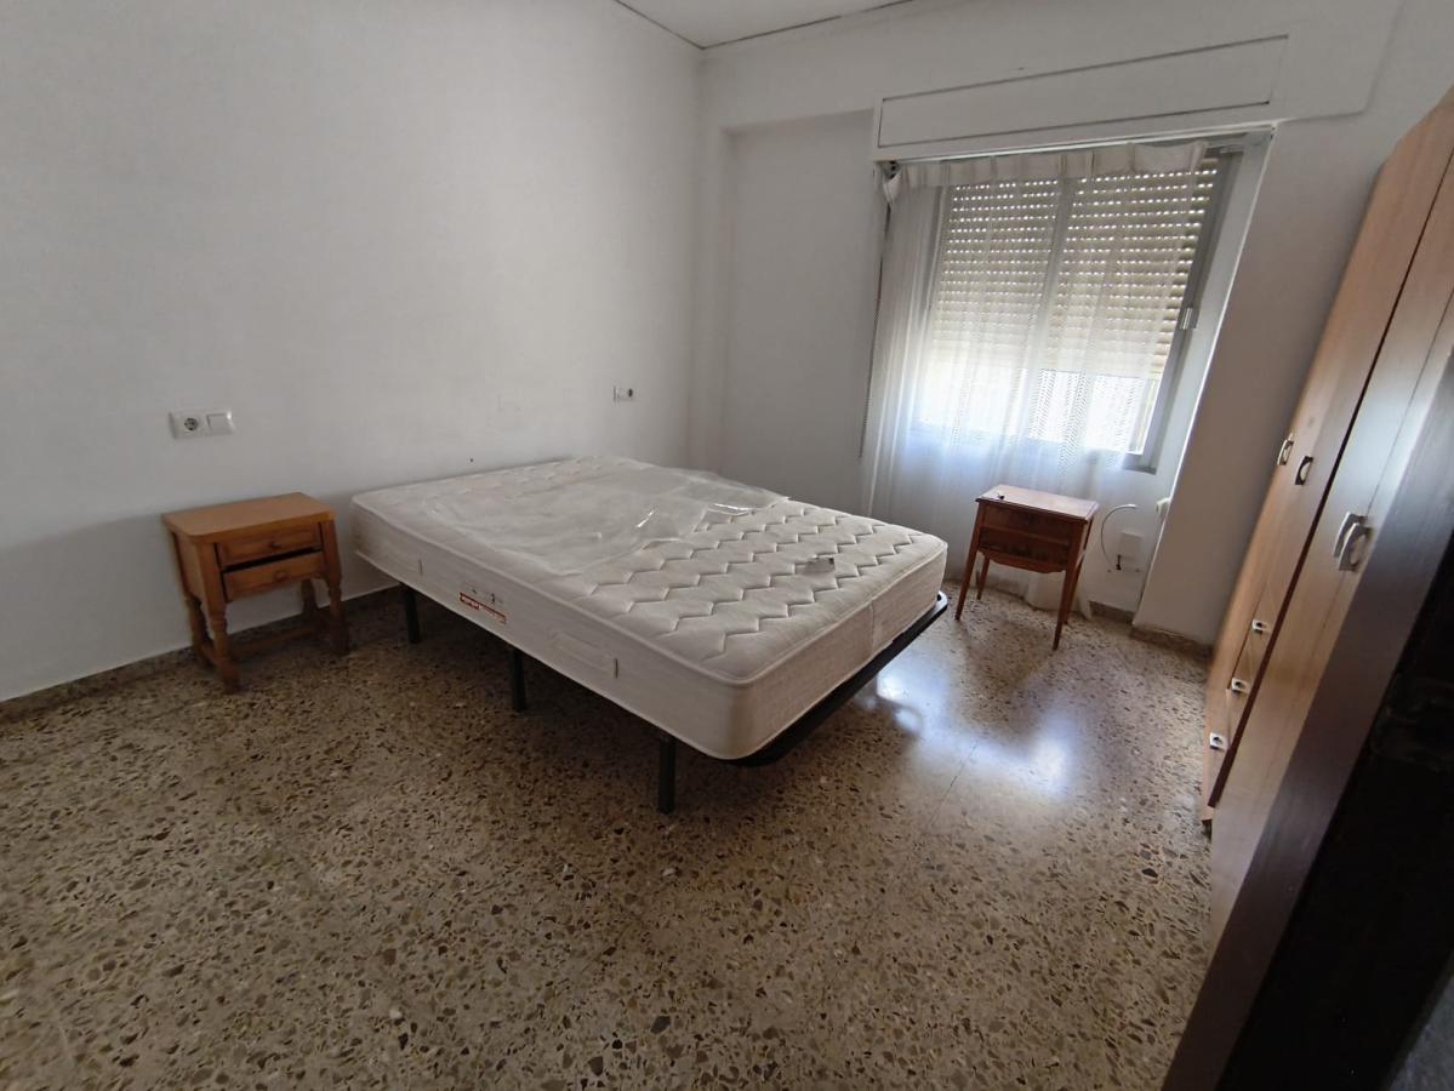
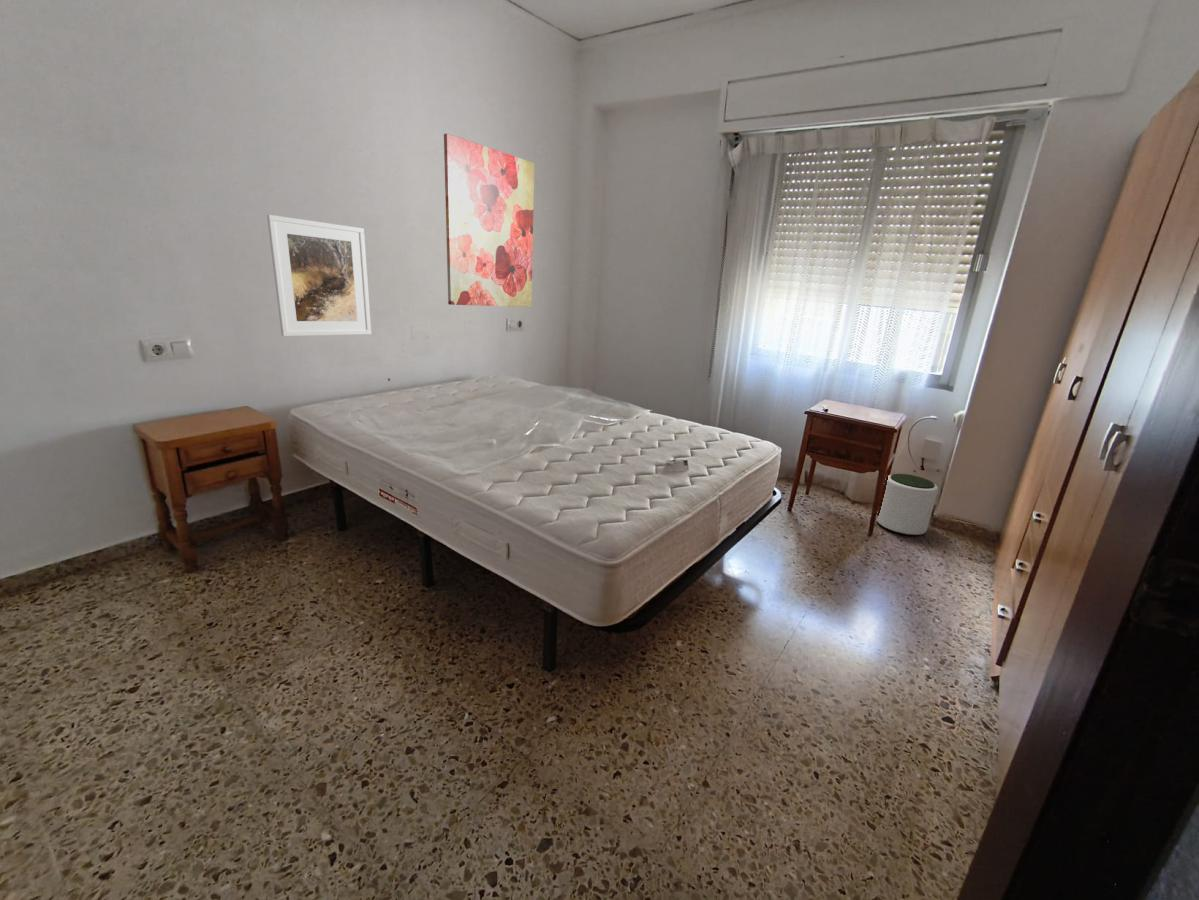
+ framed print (324, 280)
+ wall art (493, 231)
+ plant pot (906, 503)
